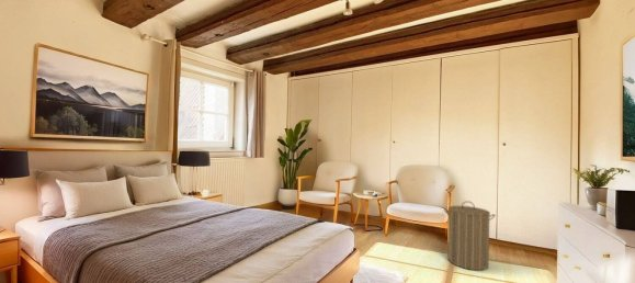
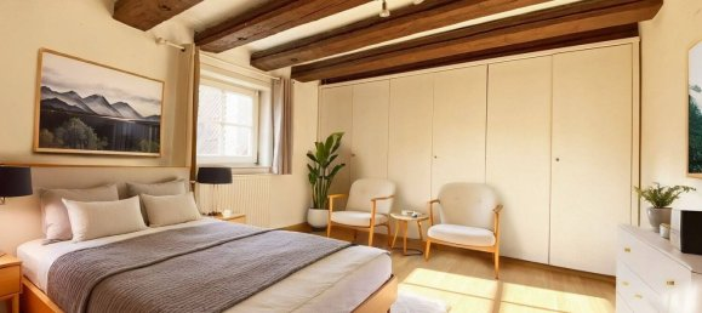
- laundry hamper (468, 231)
